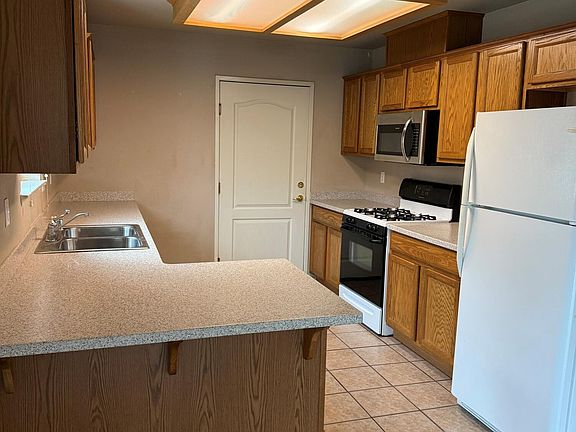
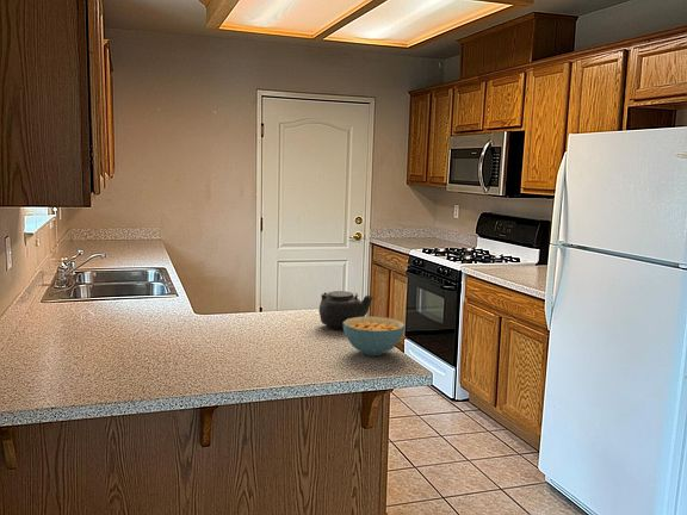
+ cereal bowl (373, 337)
+ teapot (345, 310)
